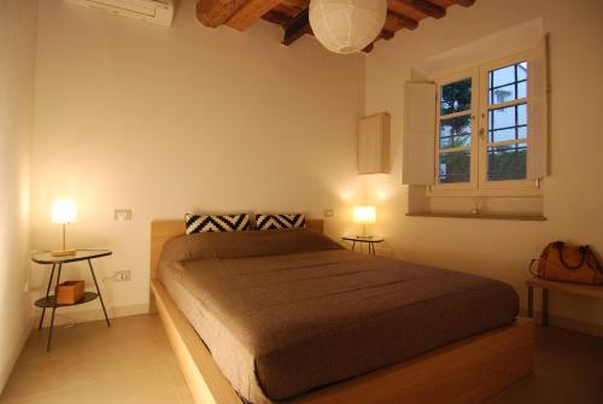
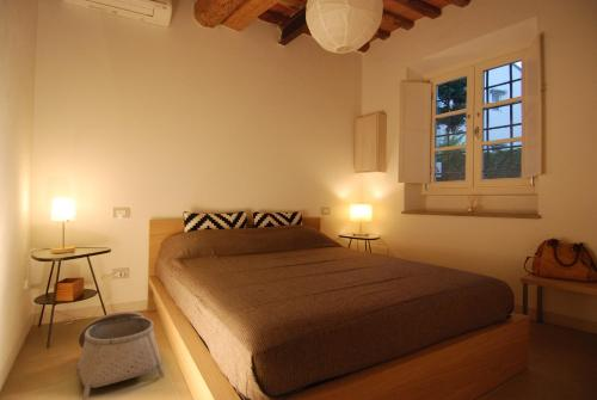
+ basket (117, 340)
